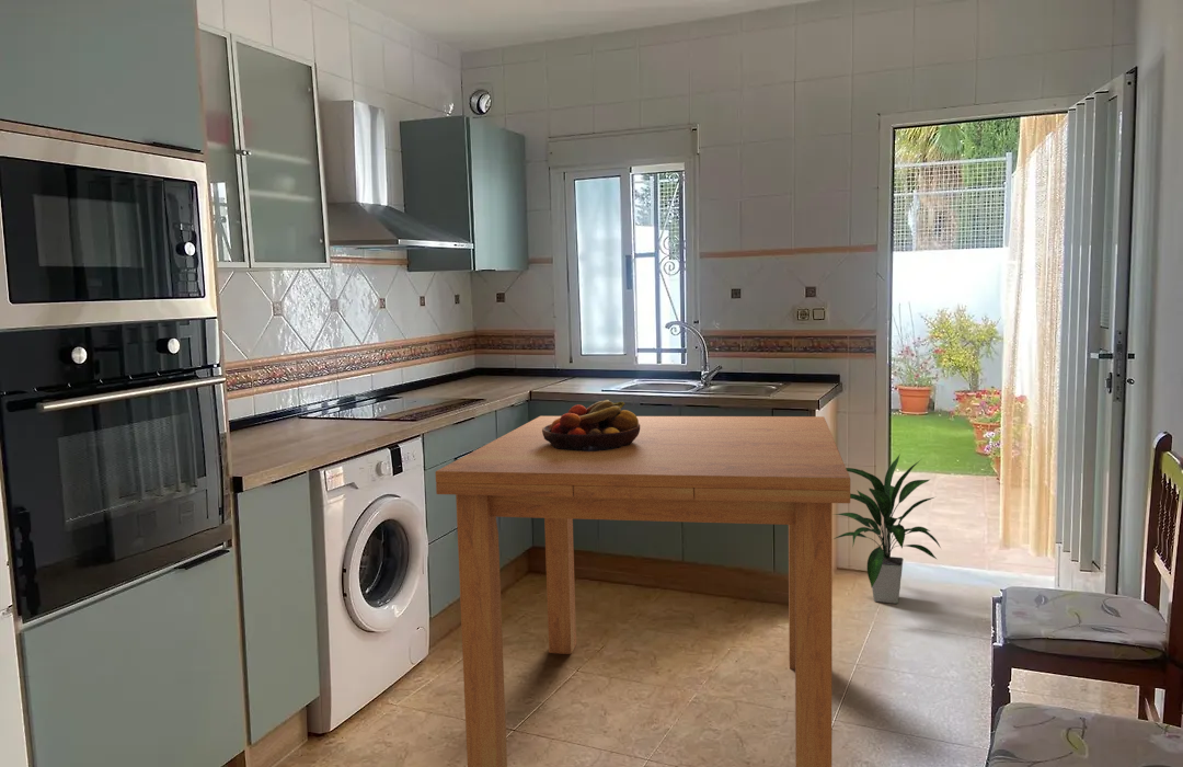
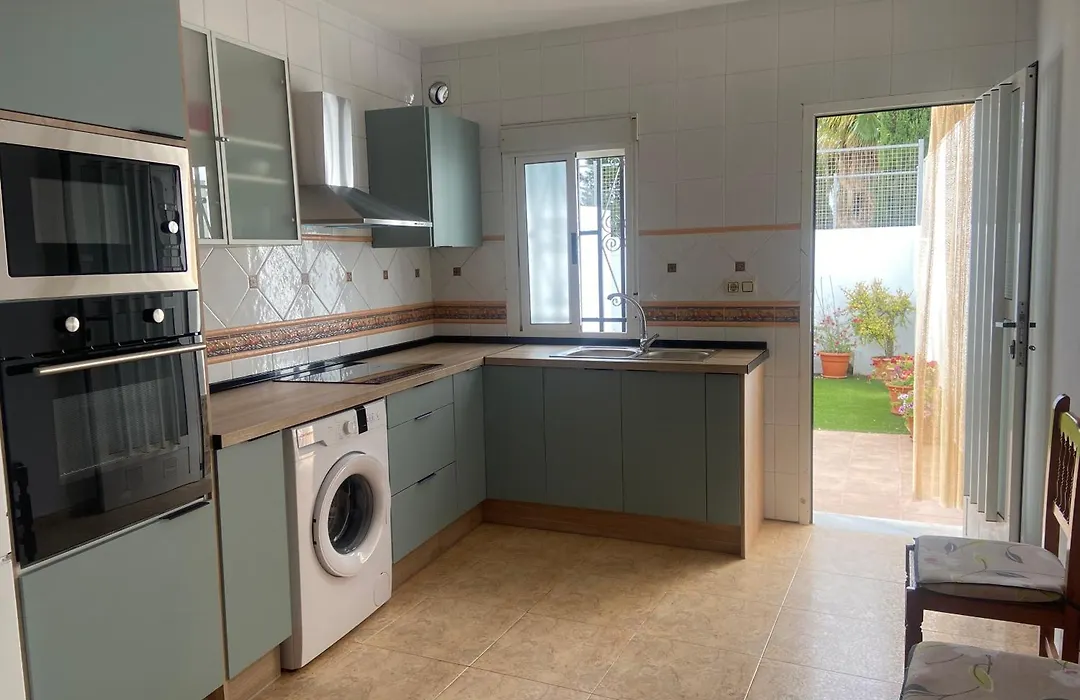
- dining table (662, 520)
- fruit bowl (590, 421)
- indoor plant (884, 527)
